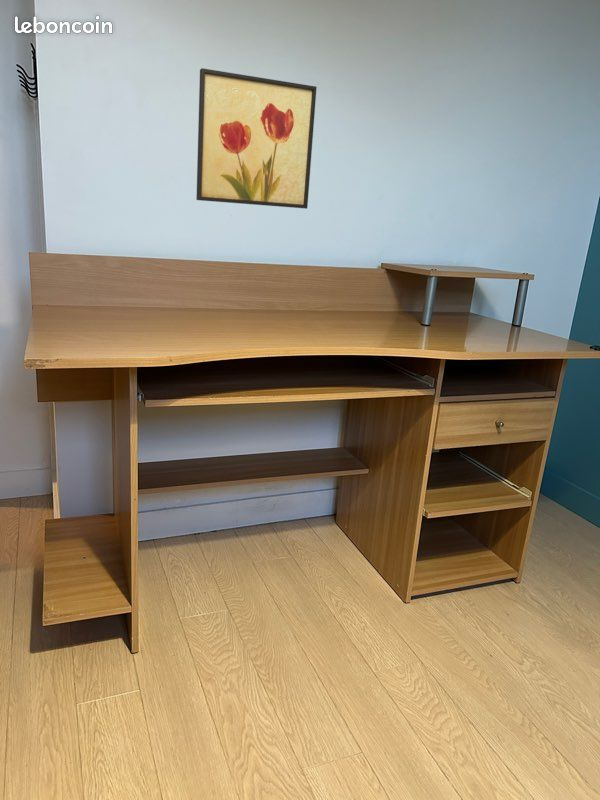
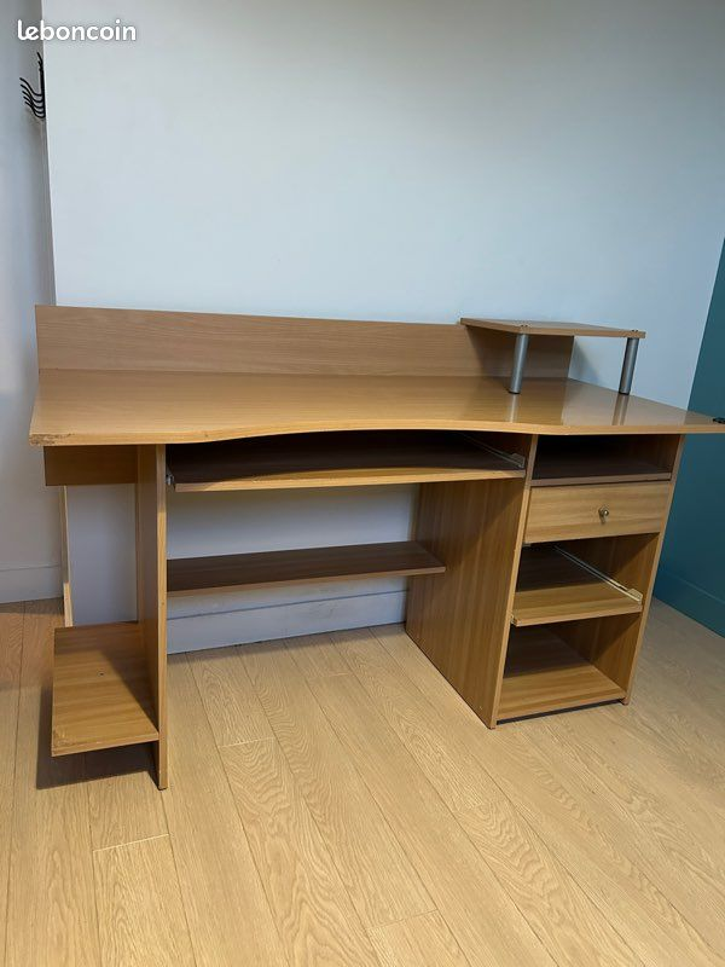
- wall art (255, 143)
